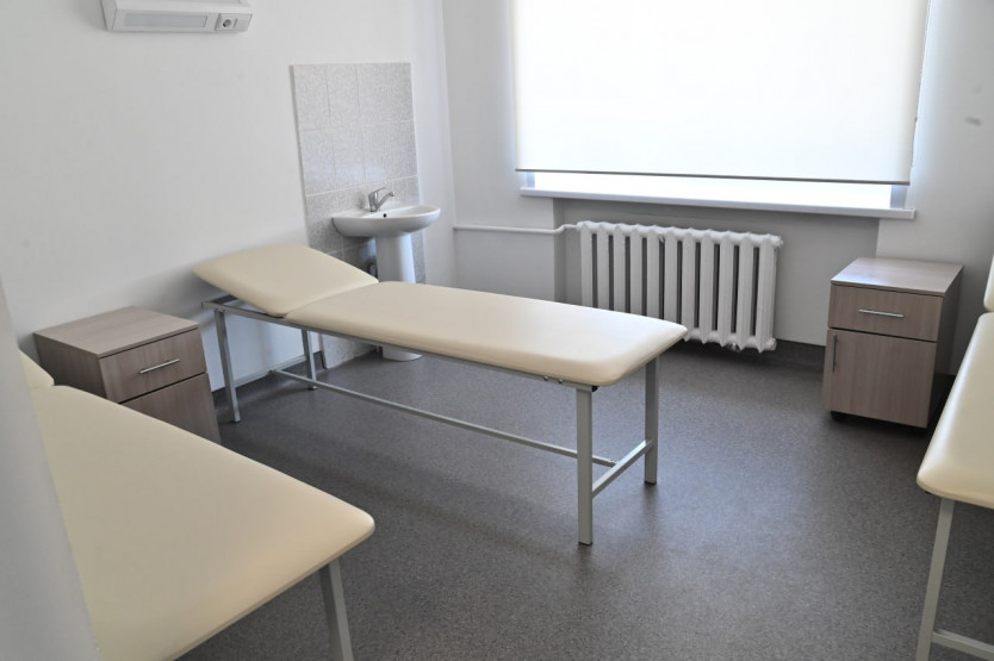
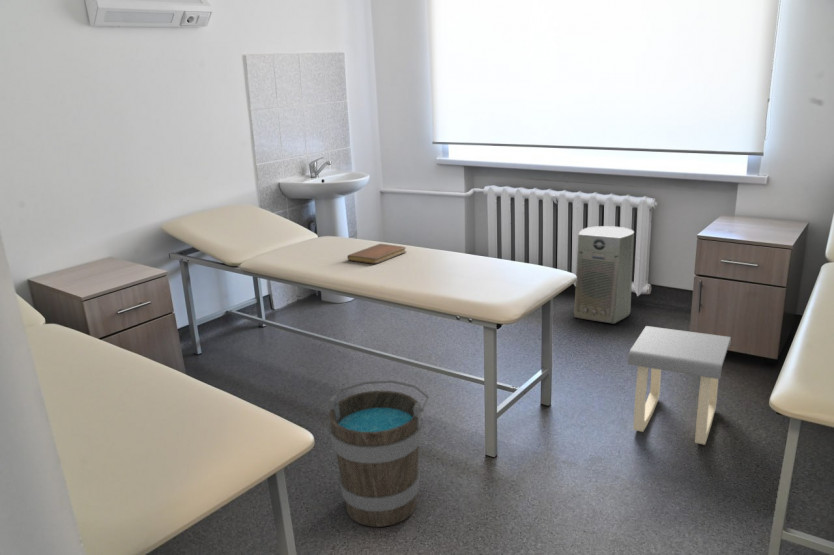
+ stool (678, 372)
+ bucket (380, 451)
+ fan (605, 272)
+ notebook (377, 253)
